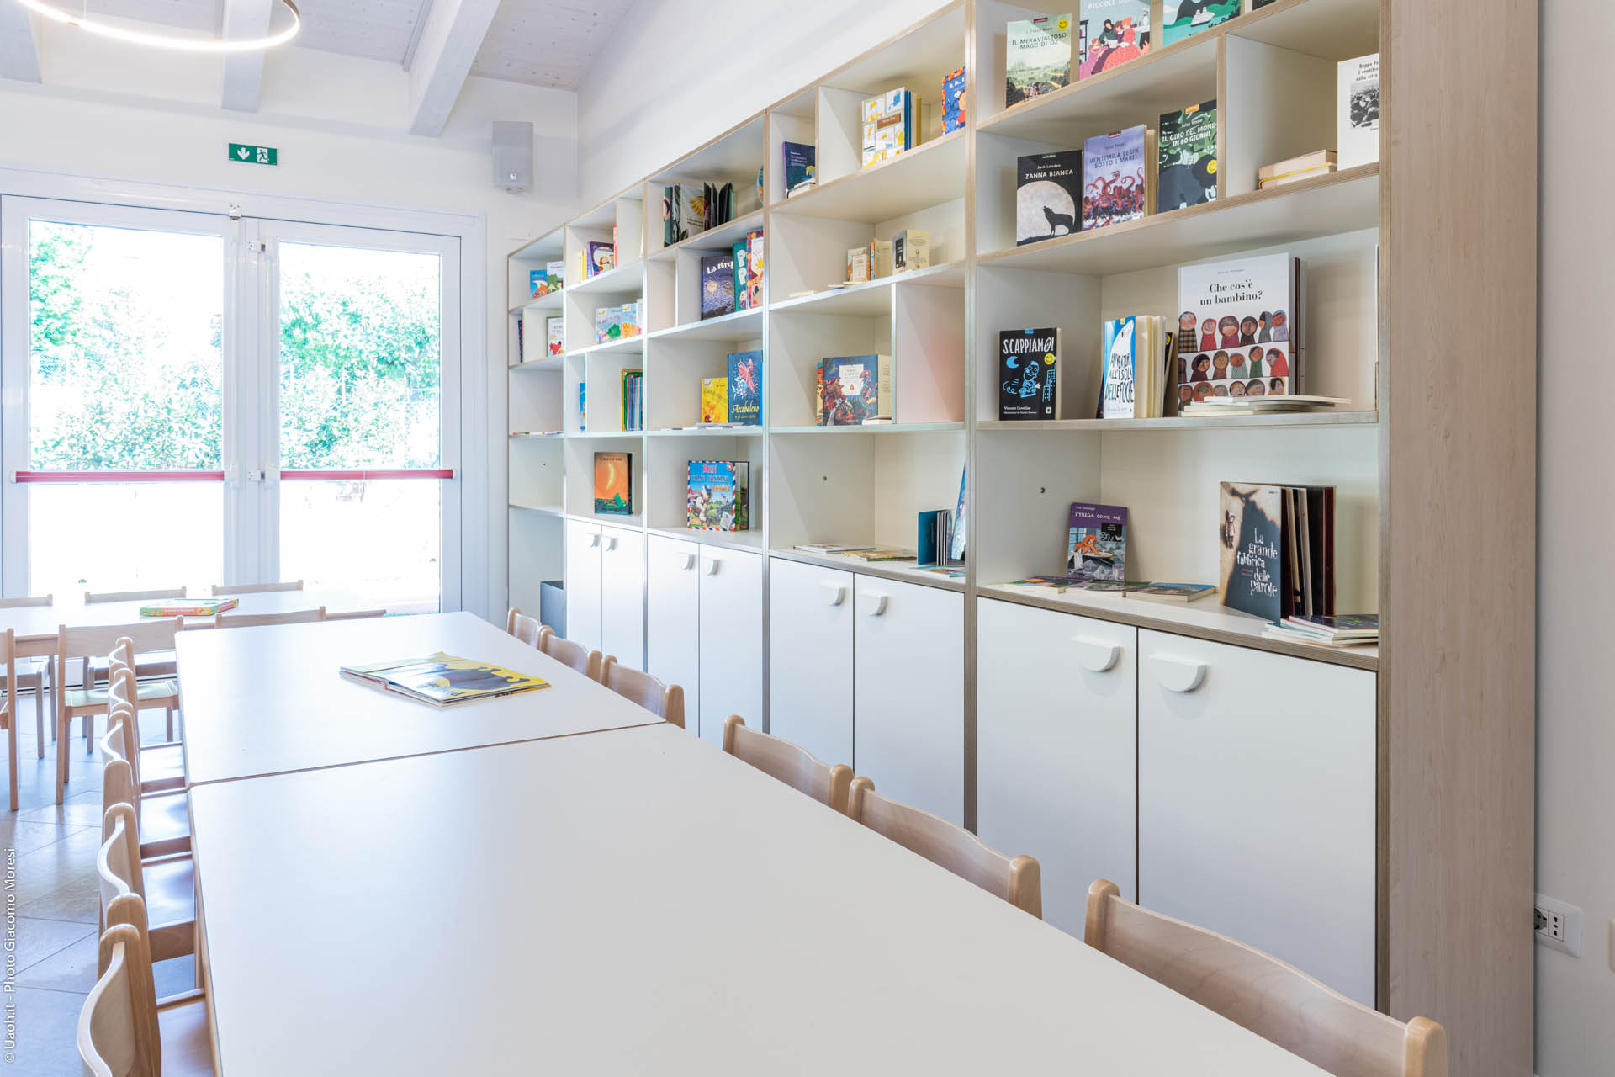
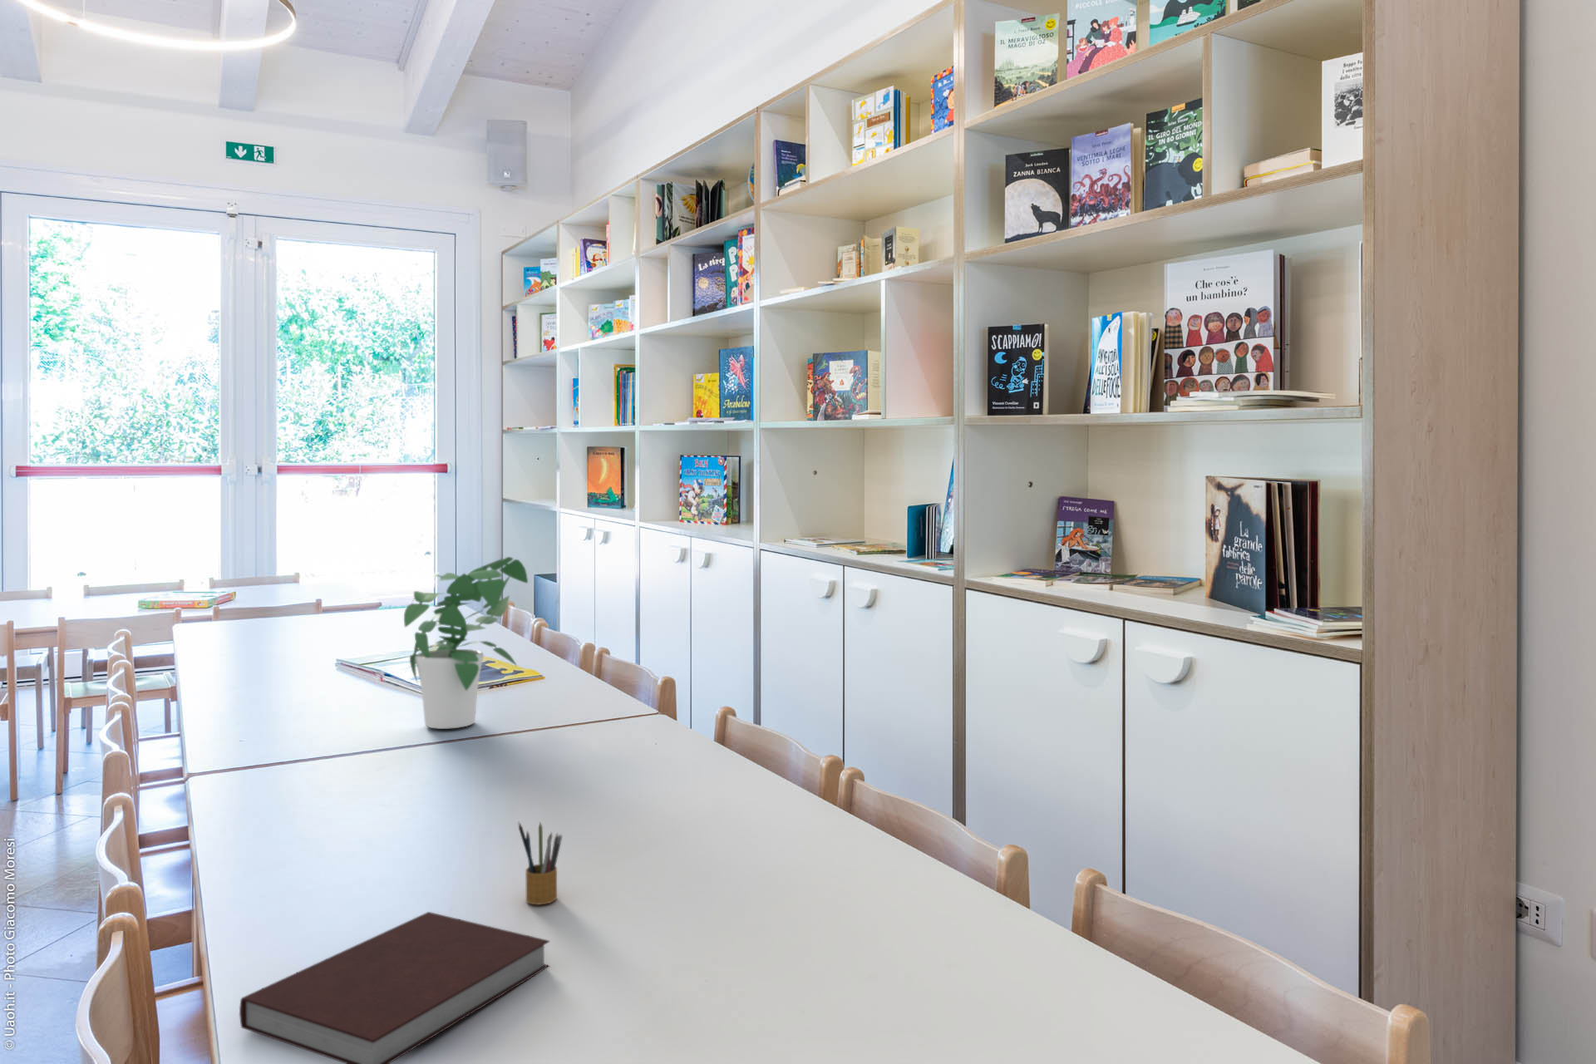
+ pencil box (539, 861)
+ potted plant (464, 640)
+ notebook (404, 981)
